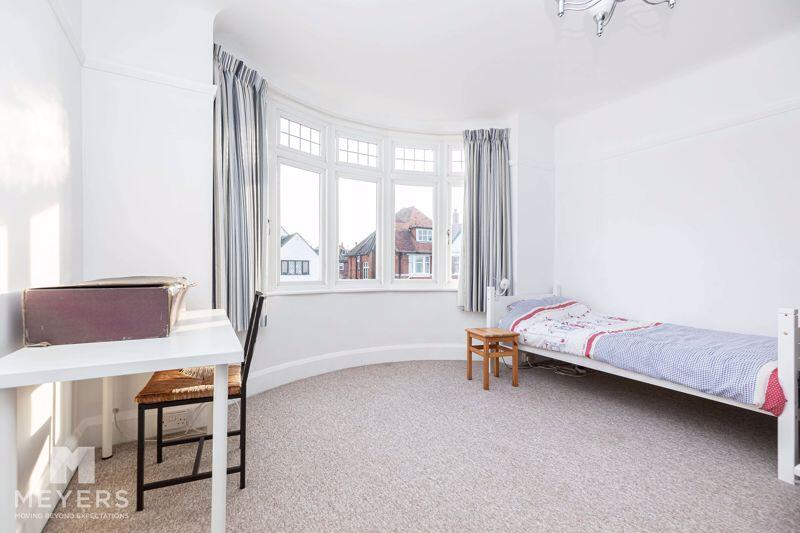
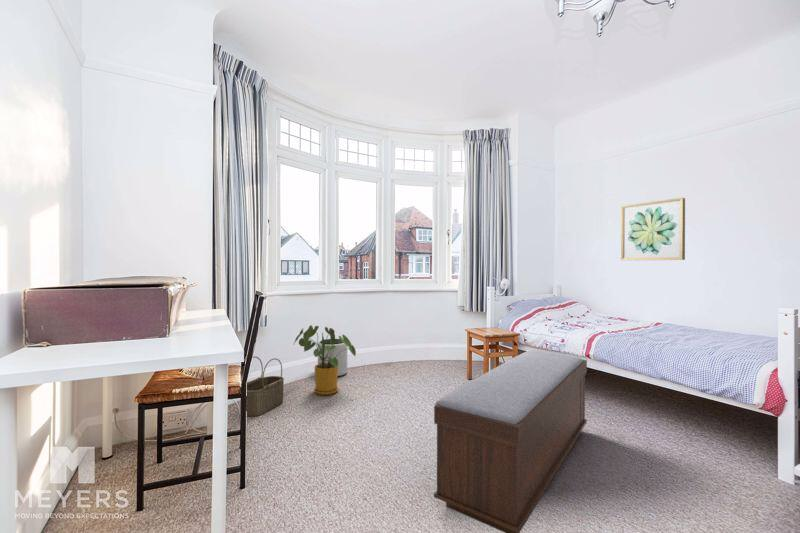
+ wicker basket (262, 382)
+ house plant (323, 359)
+ wall art (651, 231)
+ plant pot (332, 357)
+ bench (523, 416)
